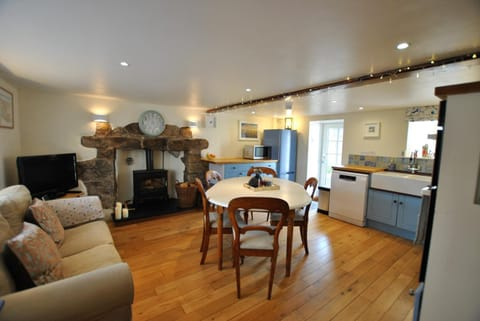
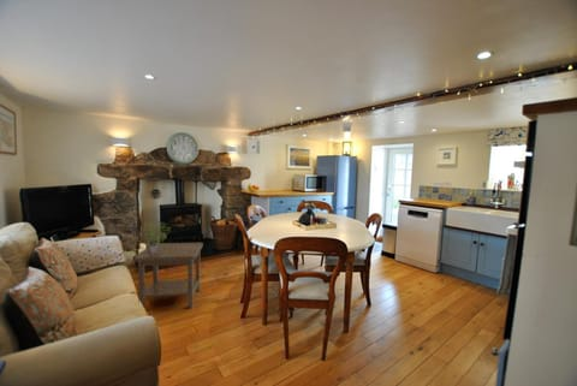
+ potted plant (155, 234)
+ side table (172, 280)
